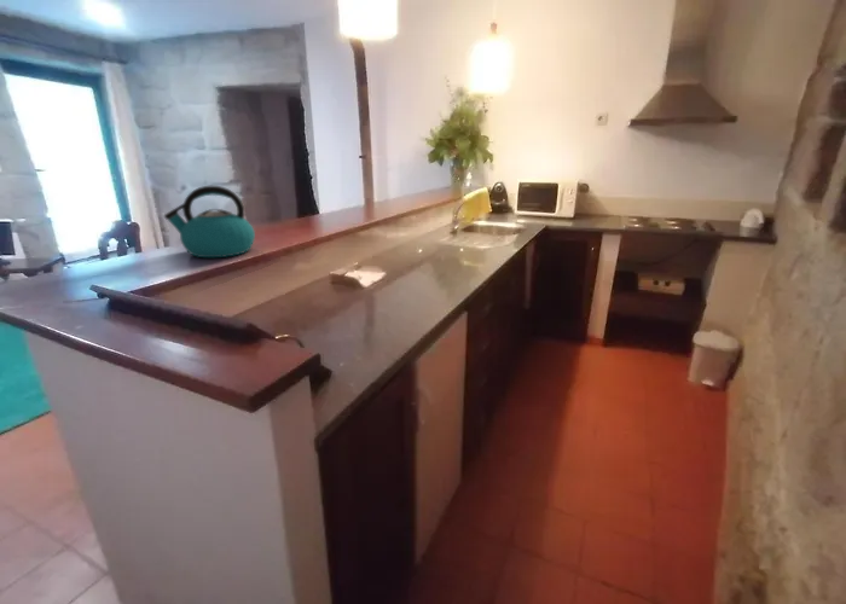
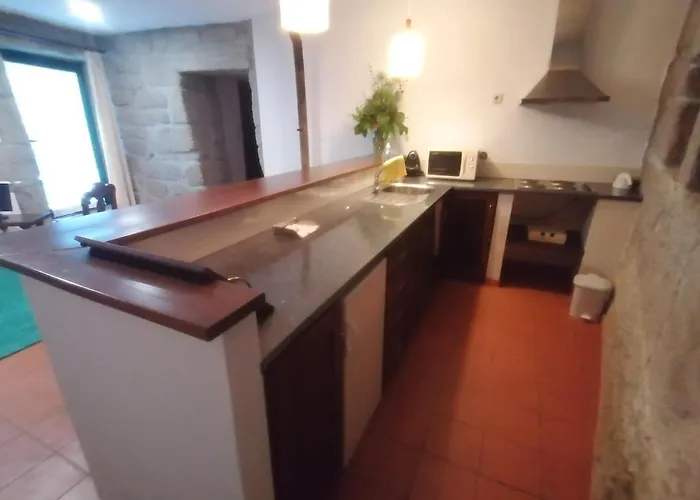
- kettle (210, 219)
